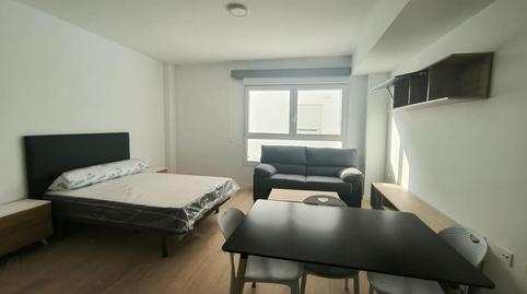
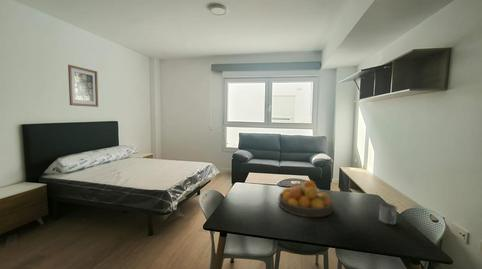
+ fruit bowl (305, 194)
+ mug (389, 214)
+ wall art (84, 87)
